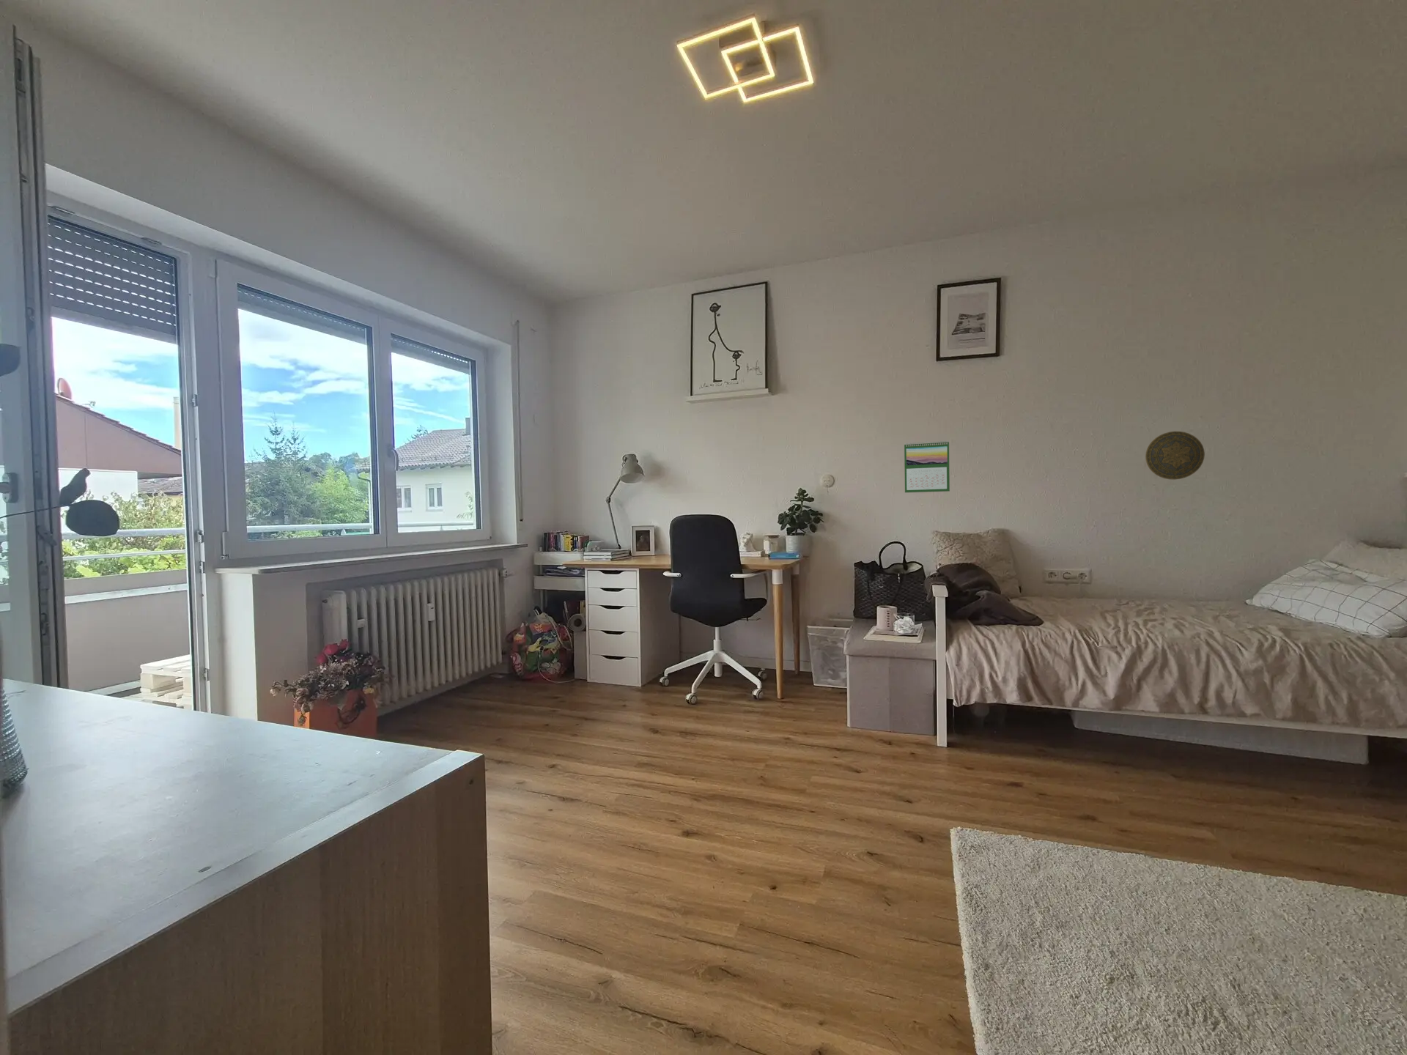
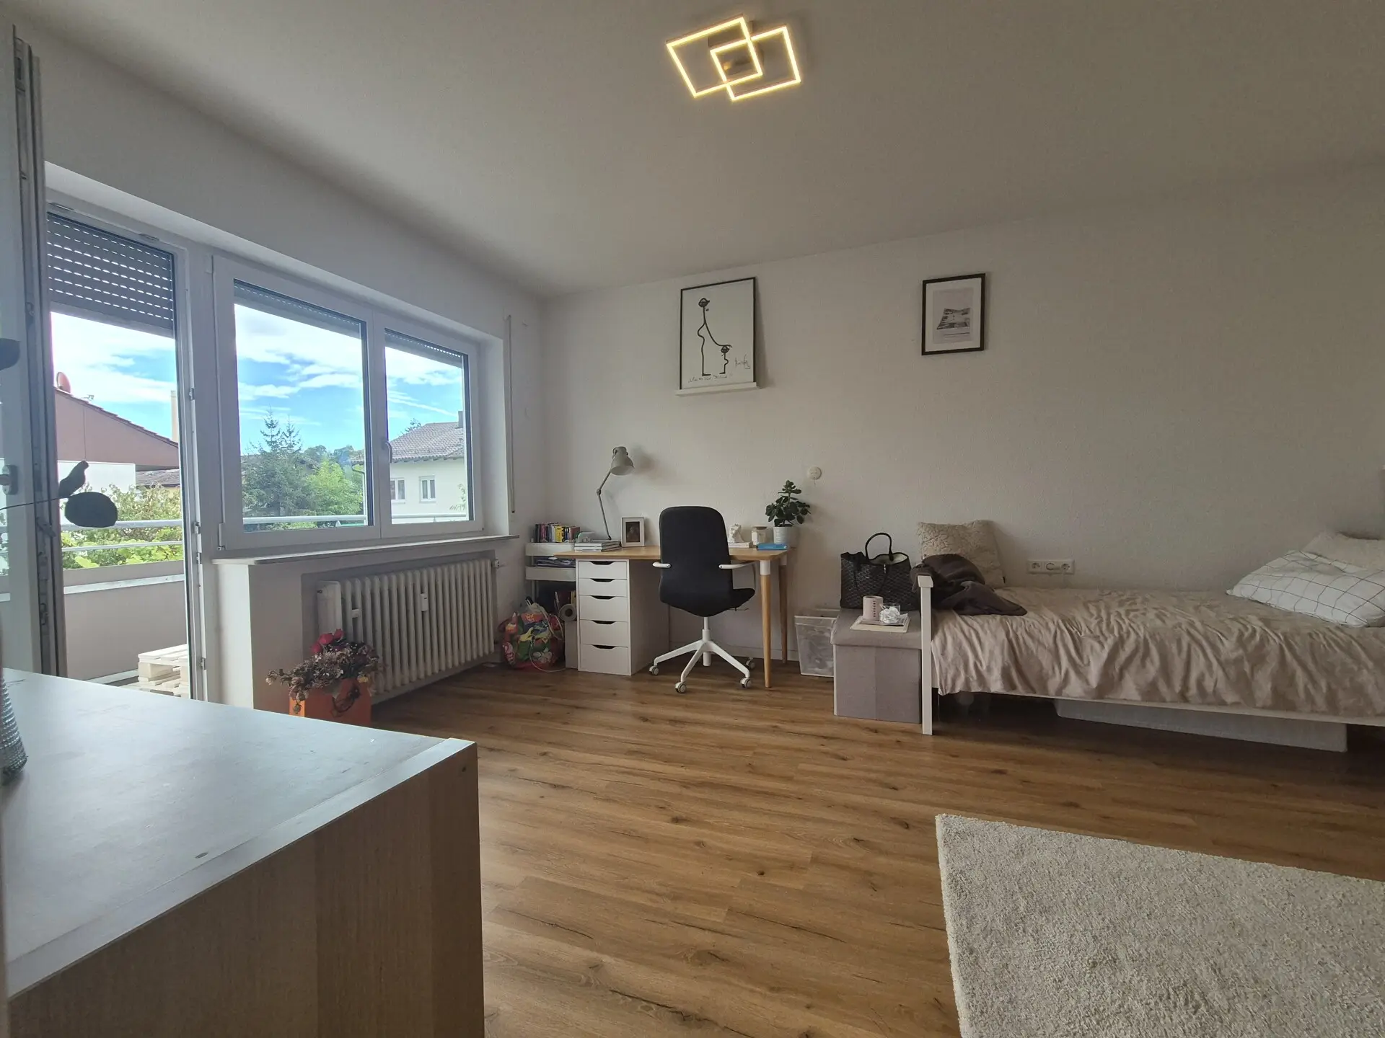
- calendar (926, 465)
- decorative plate (1174, 455)
